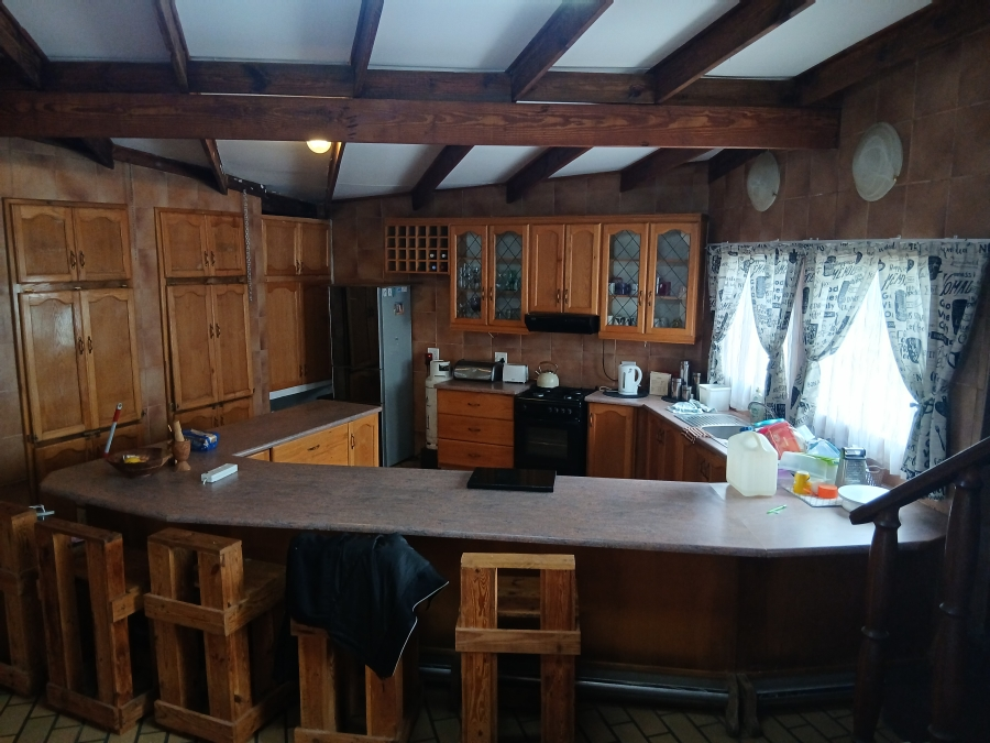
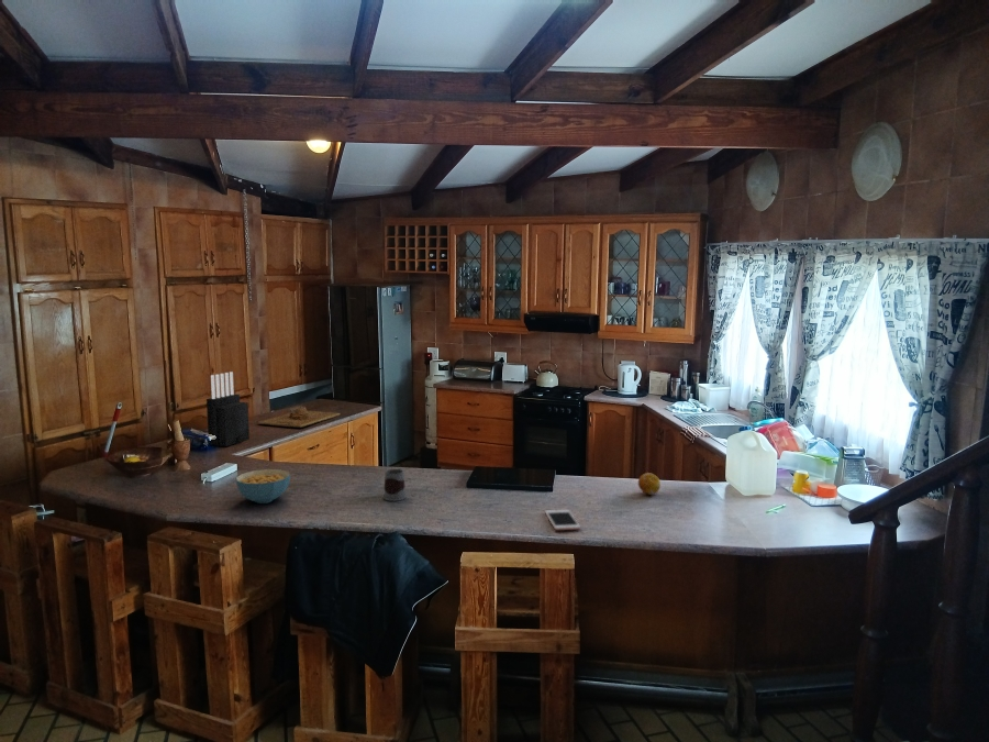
+ fruit (648, 484)
+ knife block (230, 408)
+ cereal bowl (264, 488)
+ cutting board (300, 412)
+ cell phone (562, 519)
+ mug (396, 483)
